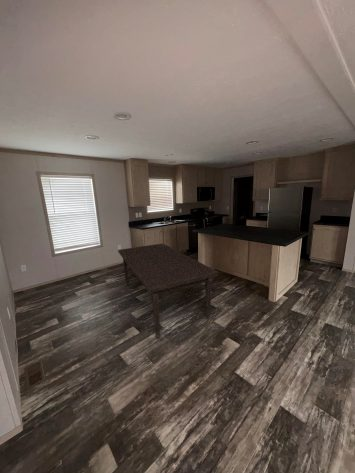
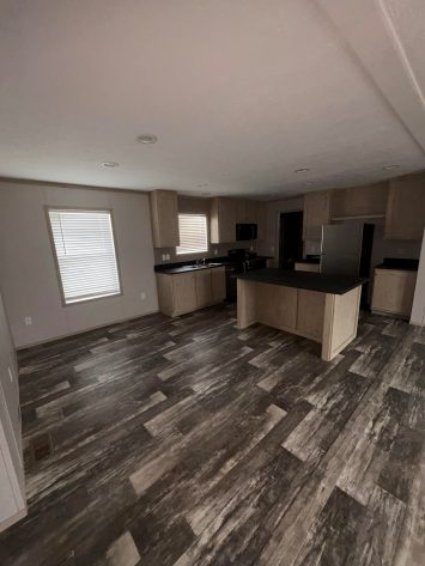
- dining table (159, 279)
